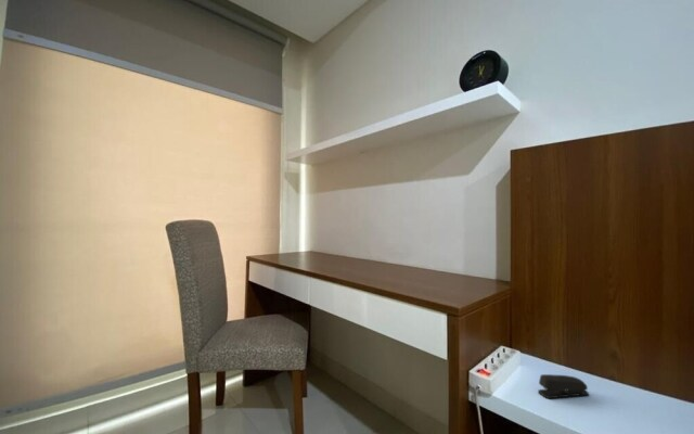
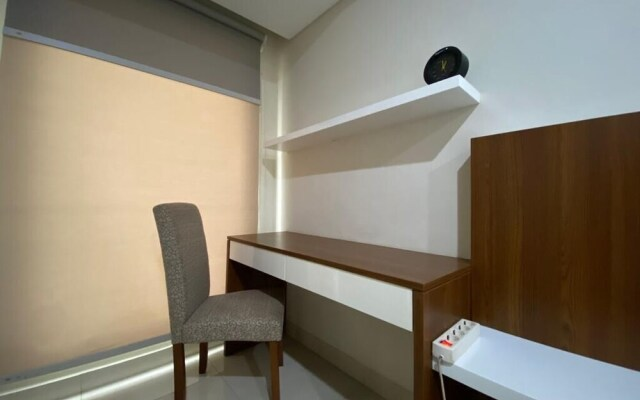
- stapler (563, 383)
